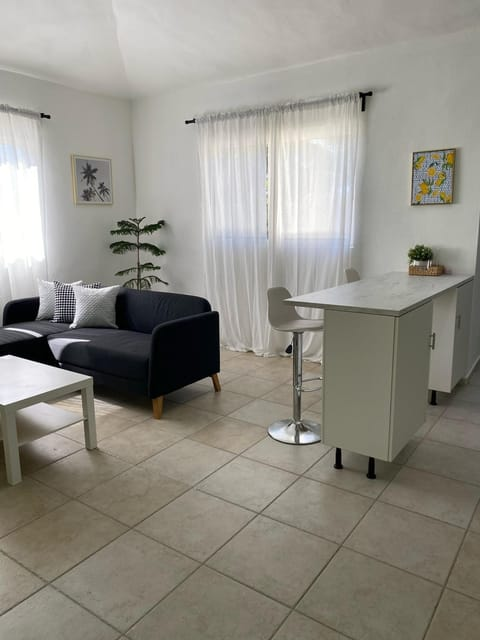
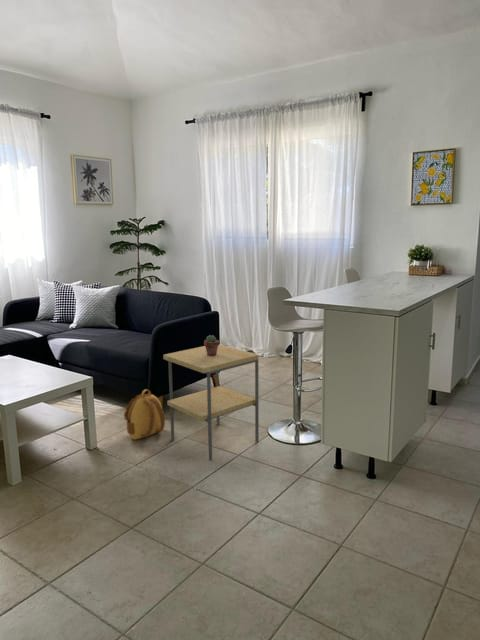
+ backpack (146, 411)
+ potted succulent (211, 344)
+ side table (211, 398)
